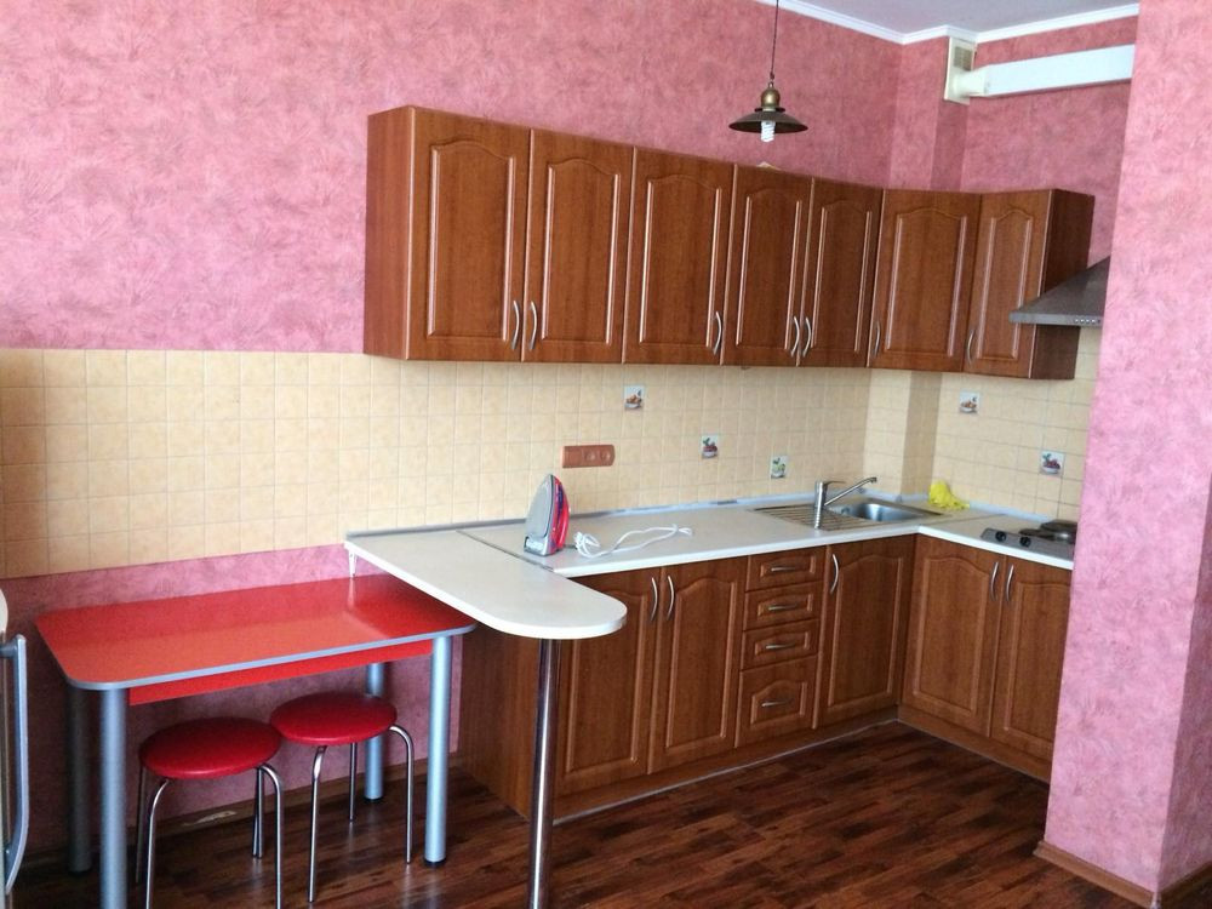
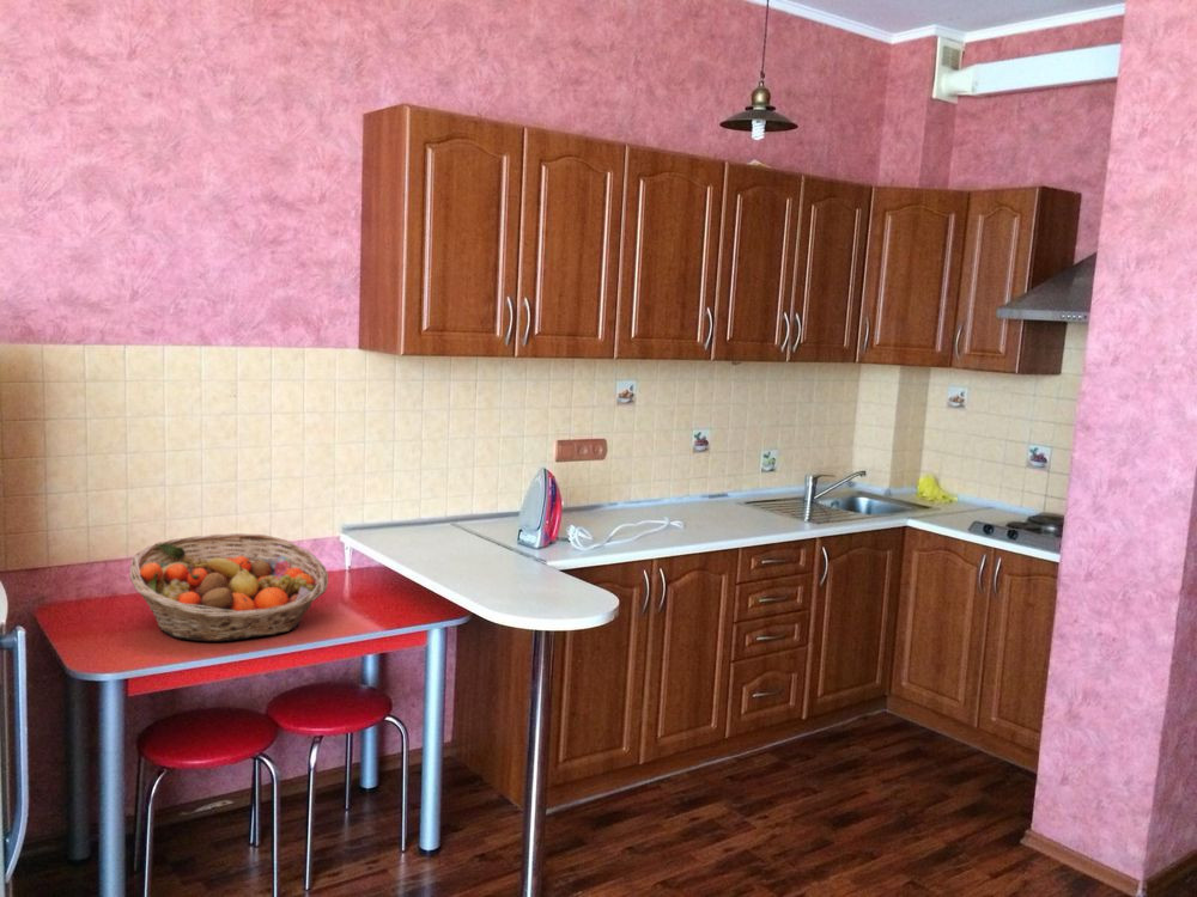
+ fruit basket (231, 585)
